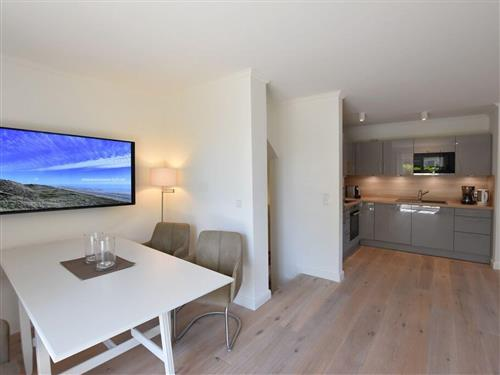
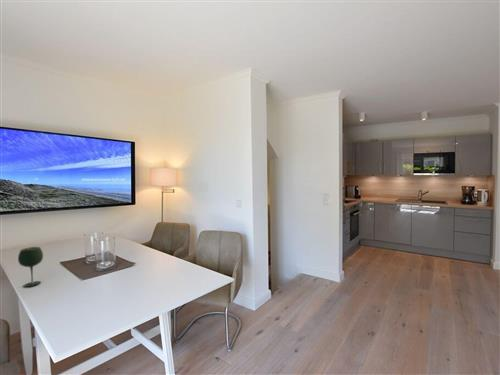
+ wine glass (31, 266)
